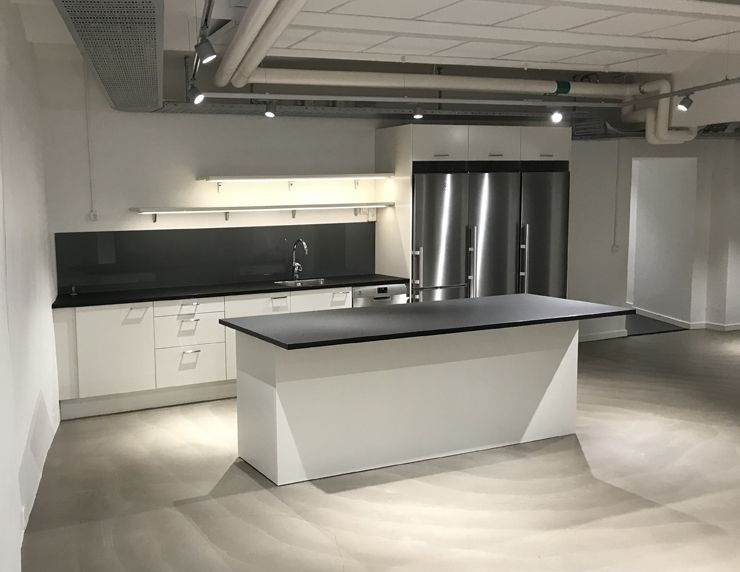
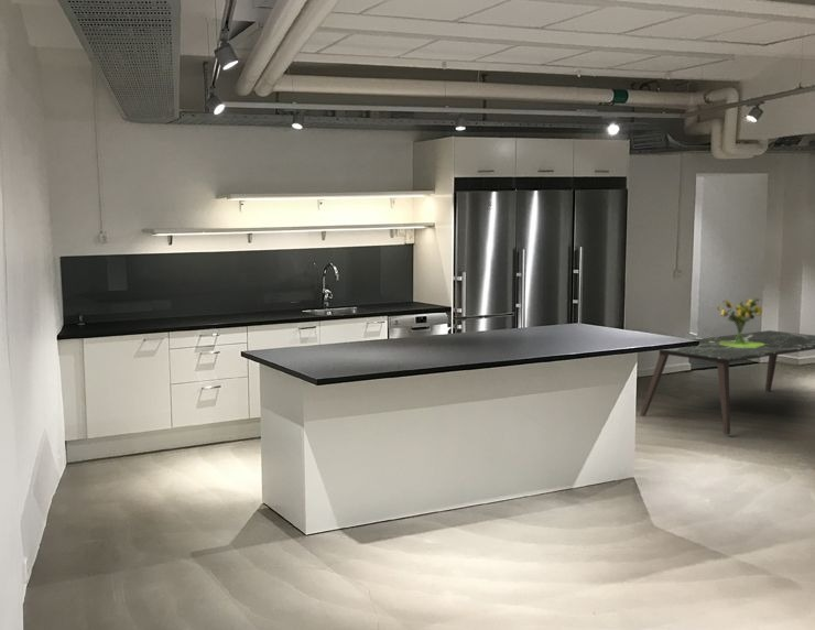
+ bouquet (736, 318)
+ dining table (767, 377)
